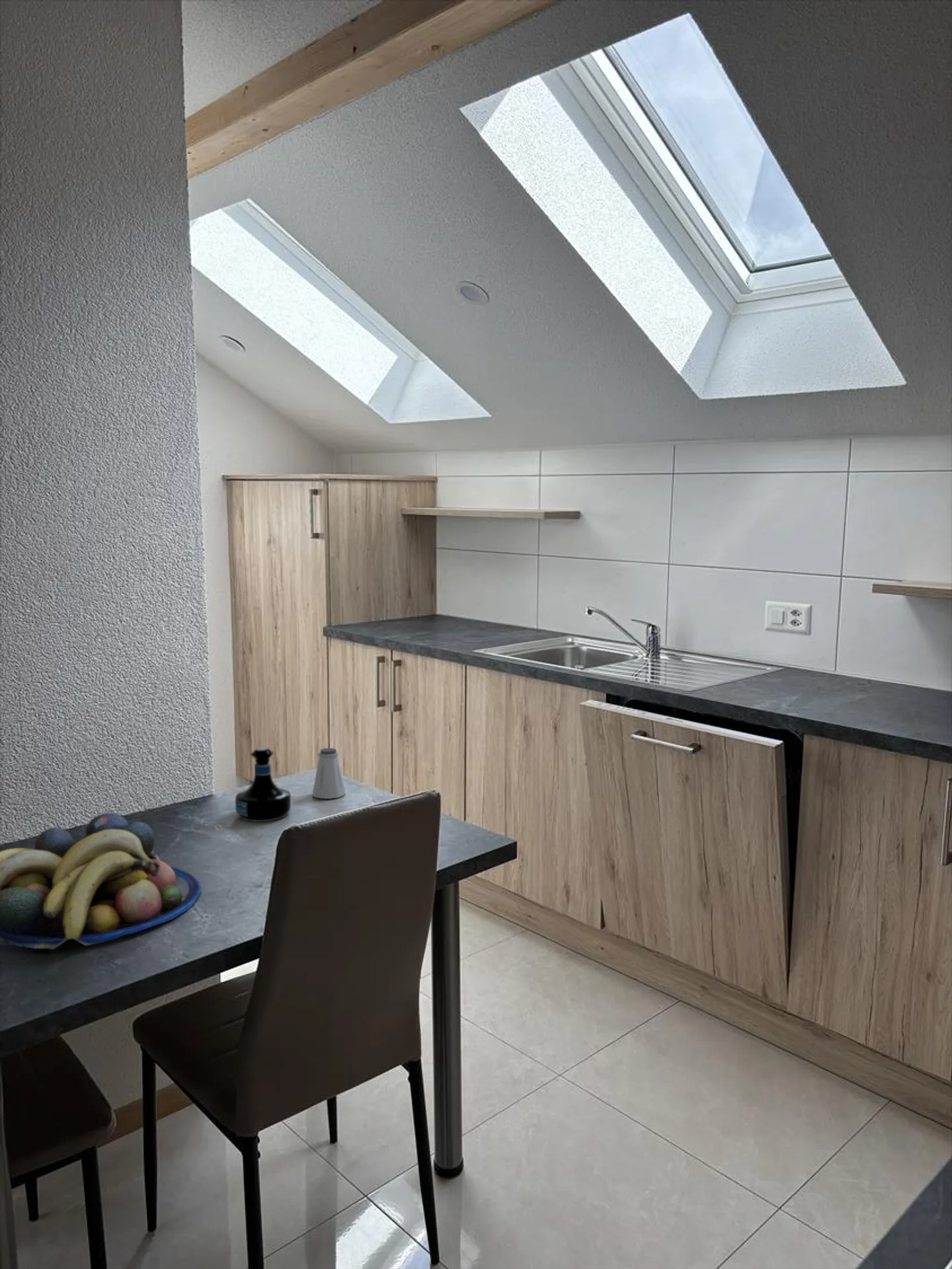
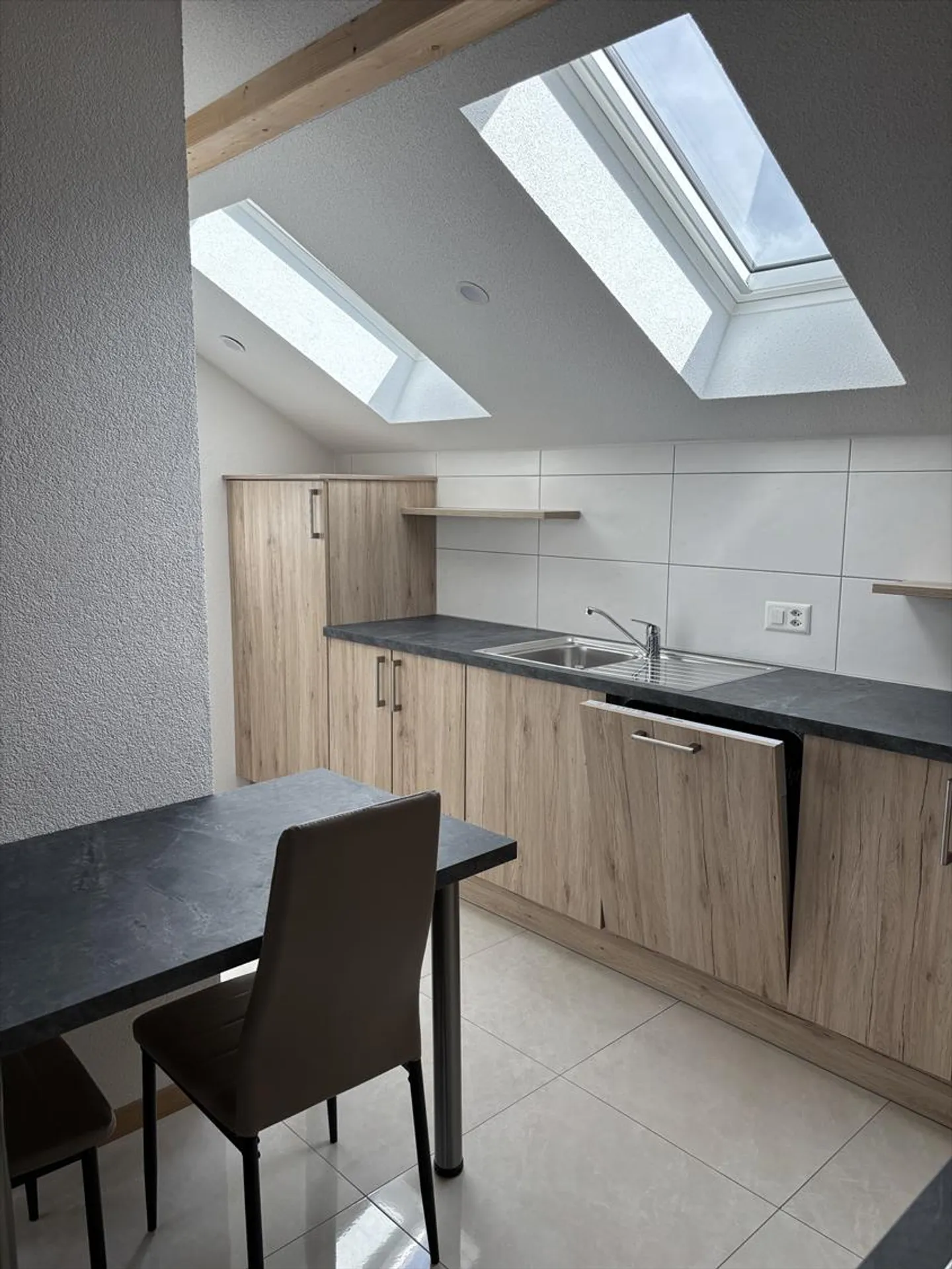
- tequila bottle (262, 782)
- fruit bowl (93, 866)
- saltshaker (329, 772)
